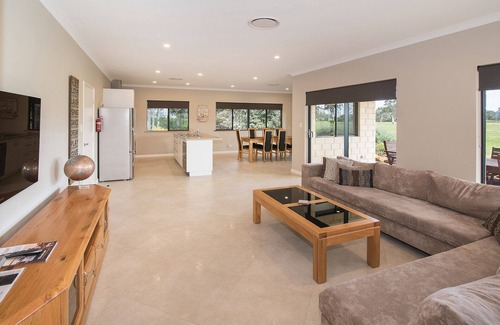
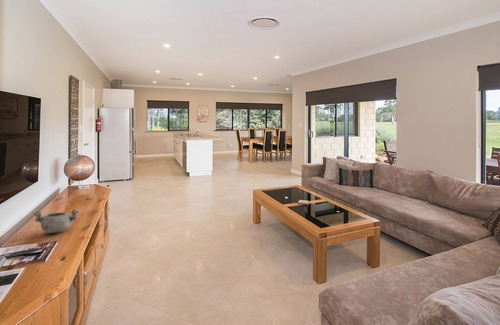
+ decorative bowl (57, 220)
